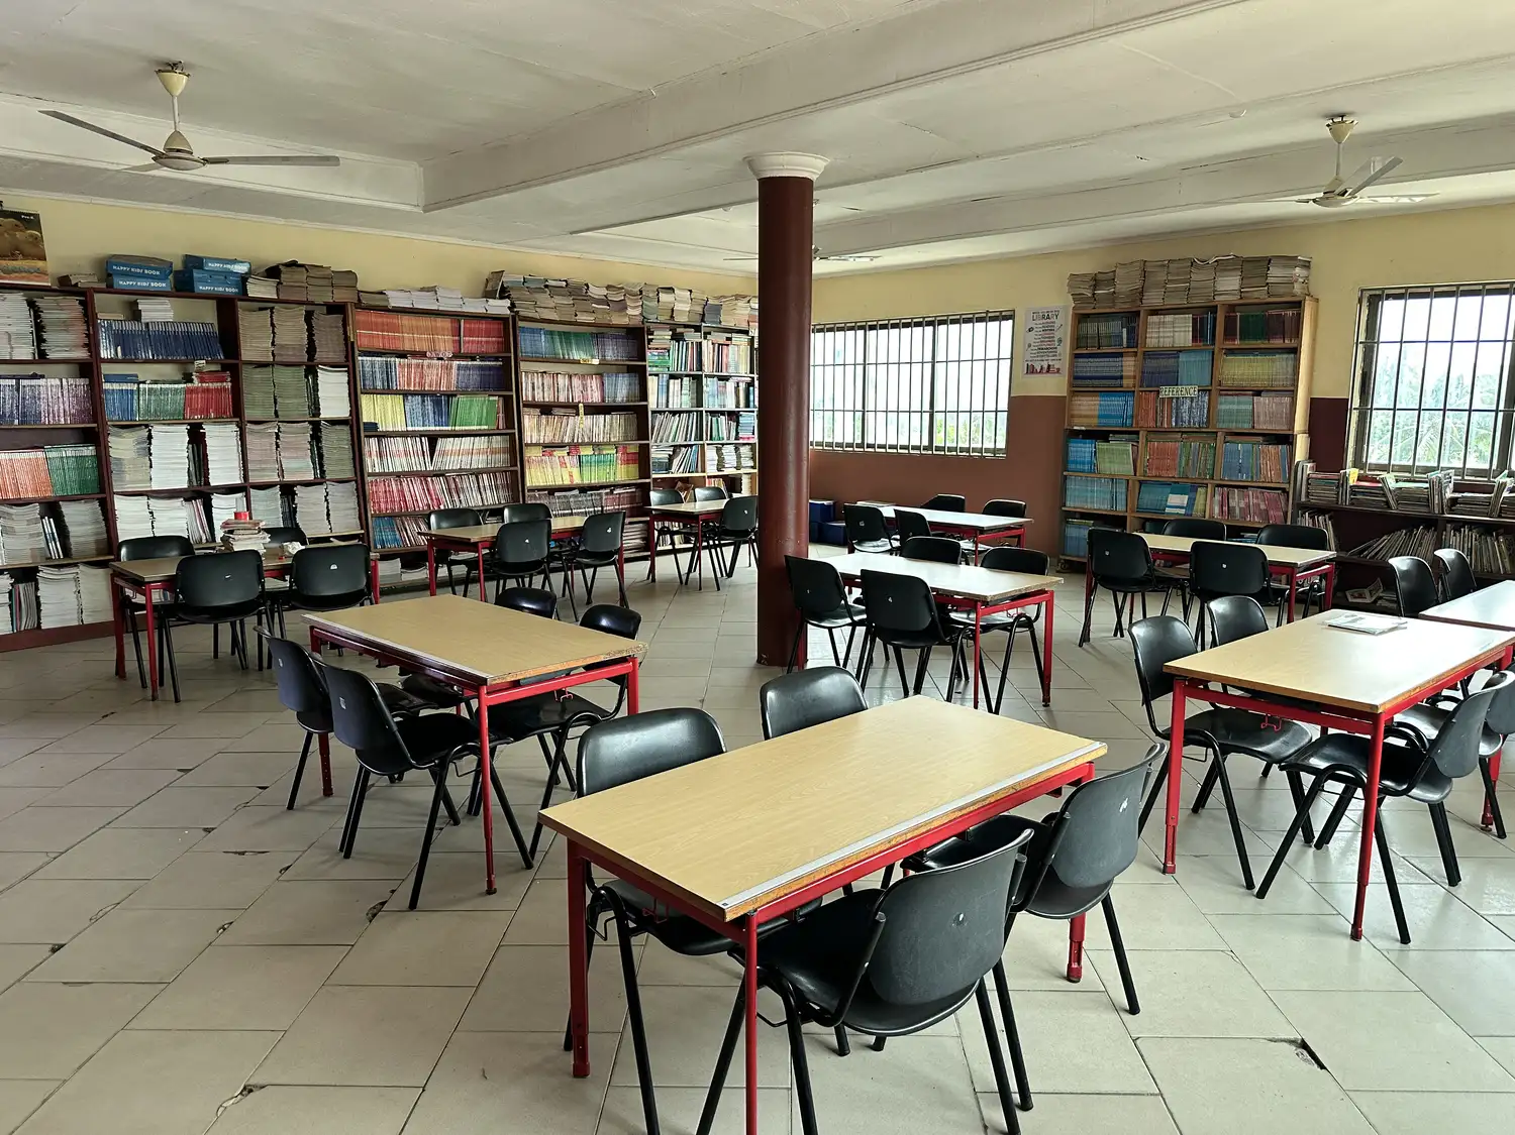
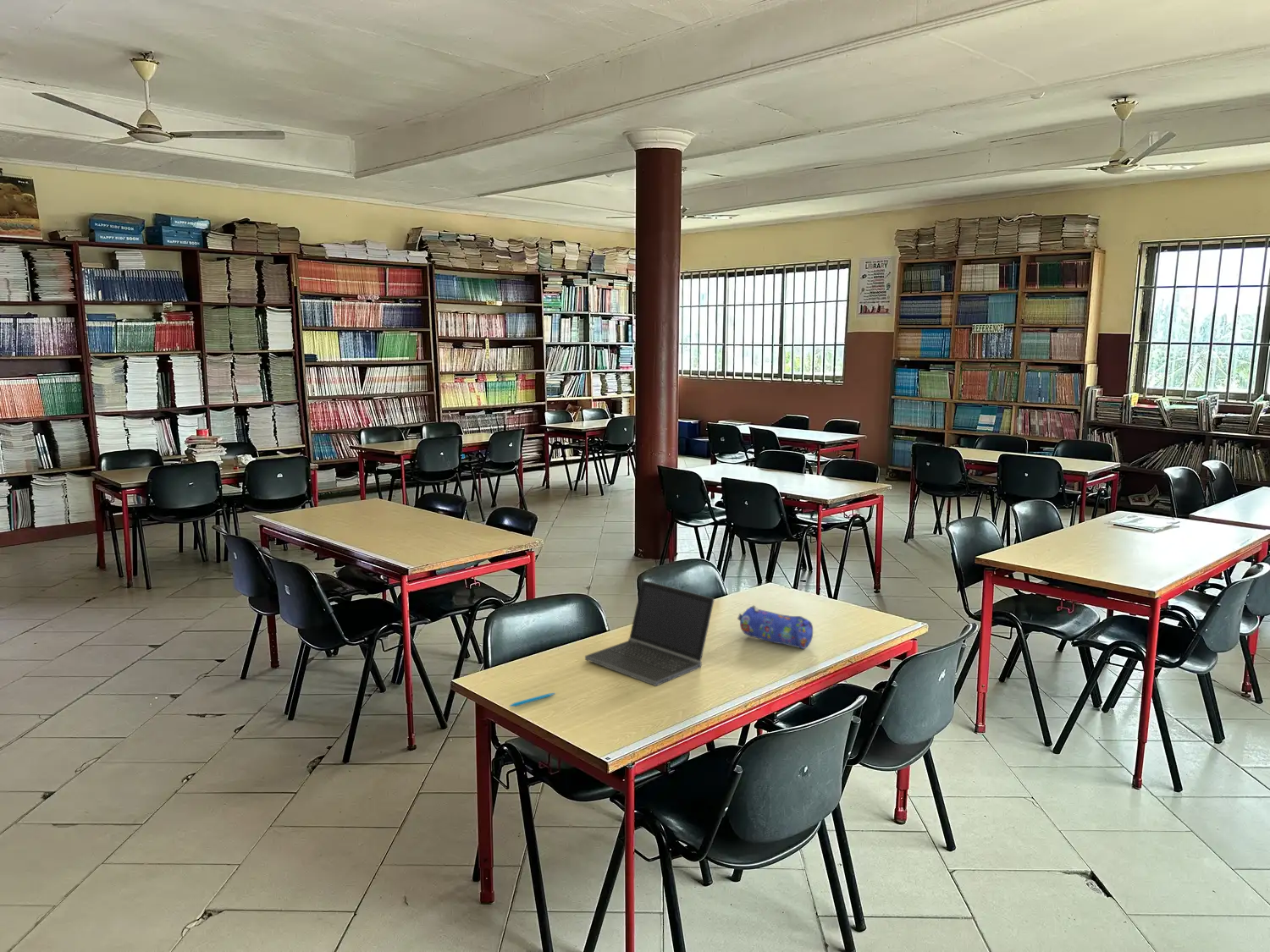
+ laptop computer (649, 629)
+ pen (533, 699)
+ pencil case (776, 625)
